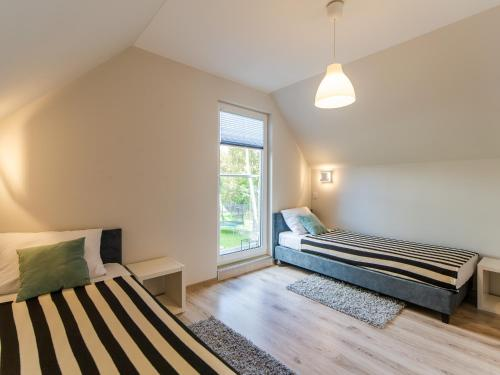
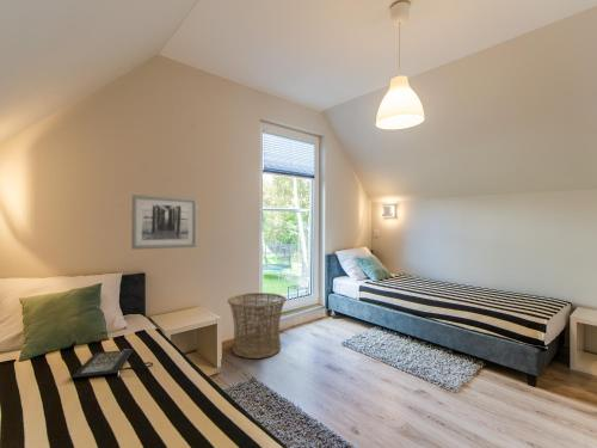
+ basket (257, 323)
+ wall art (166, 222)
+ clutch bag (106, 362)
